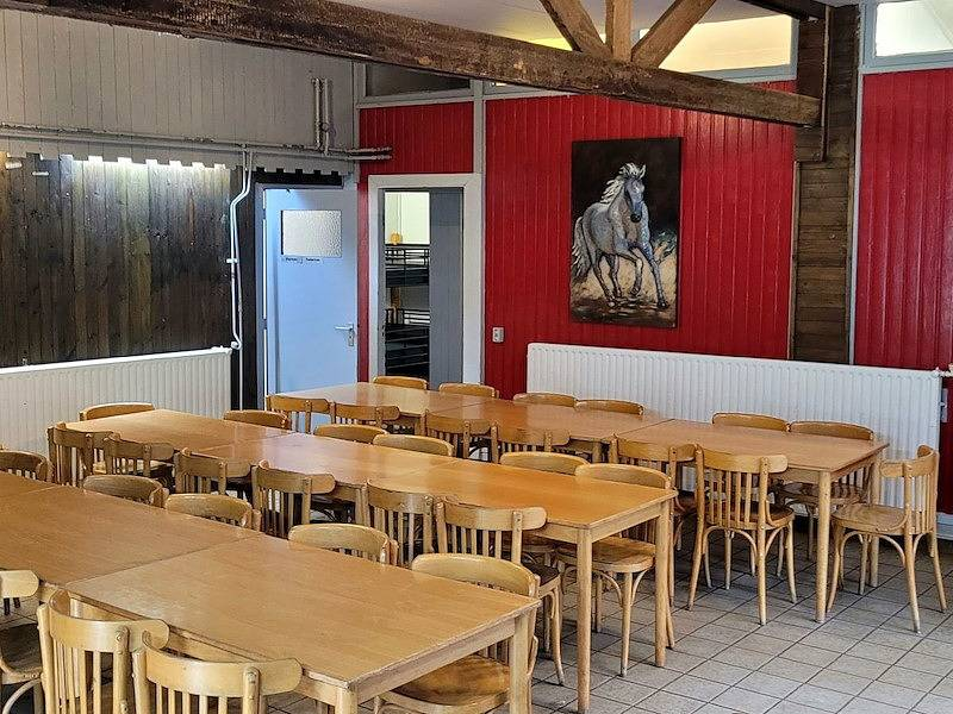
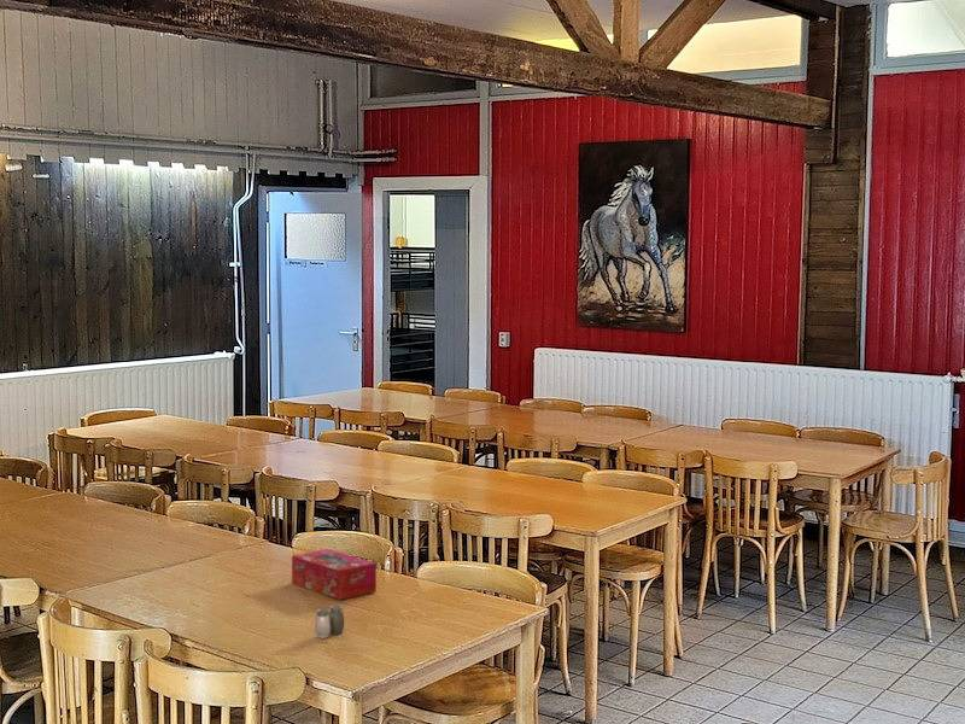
+ tissue box (333, 573)
+ salt and pepper shaker (329, 620)
